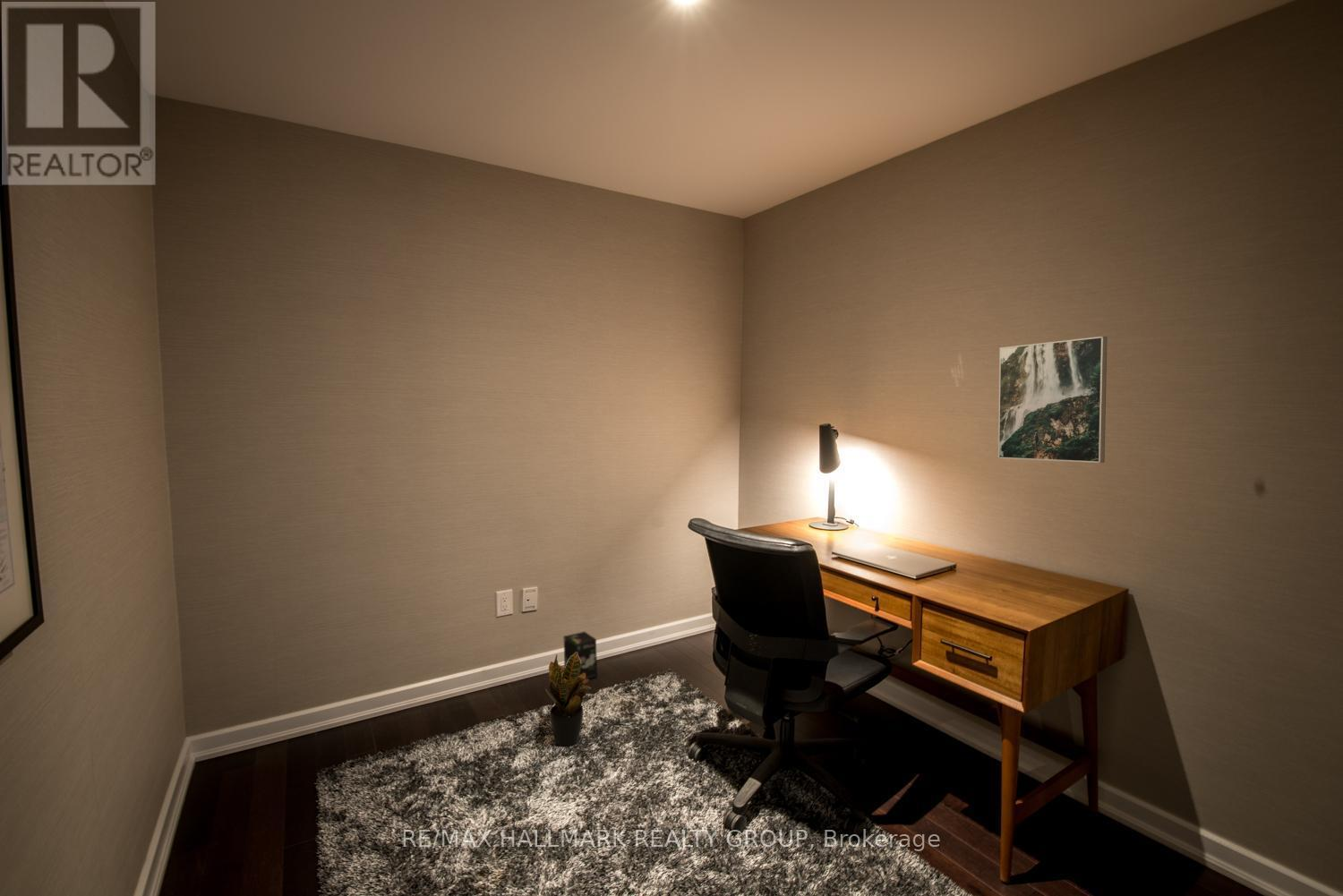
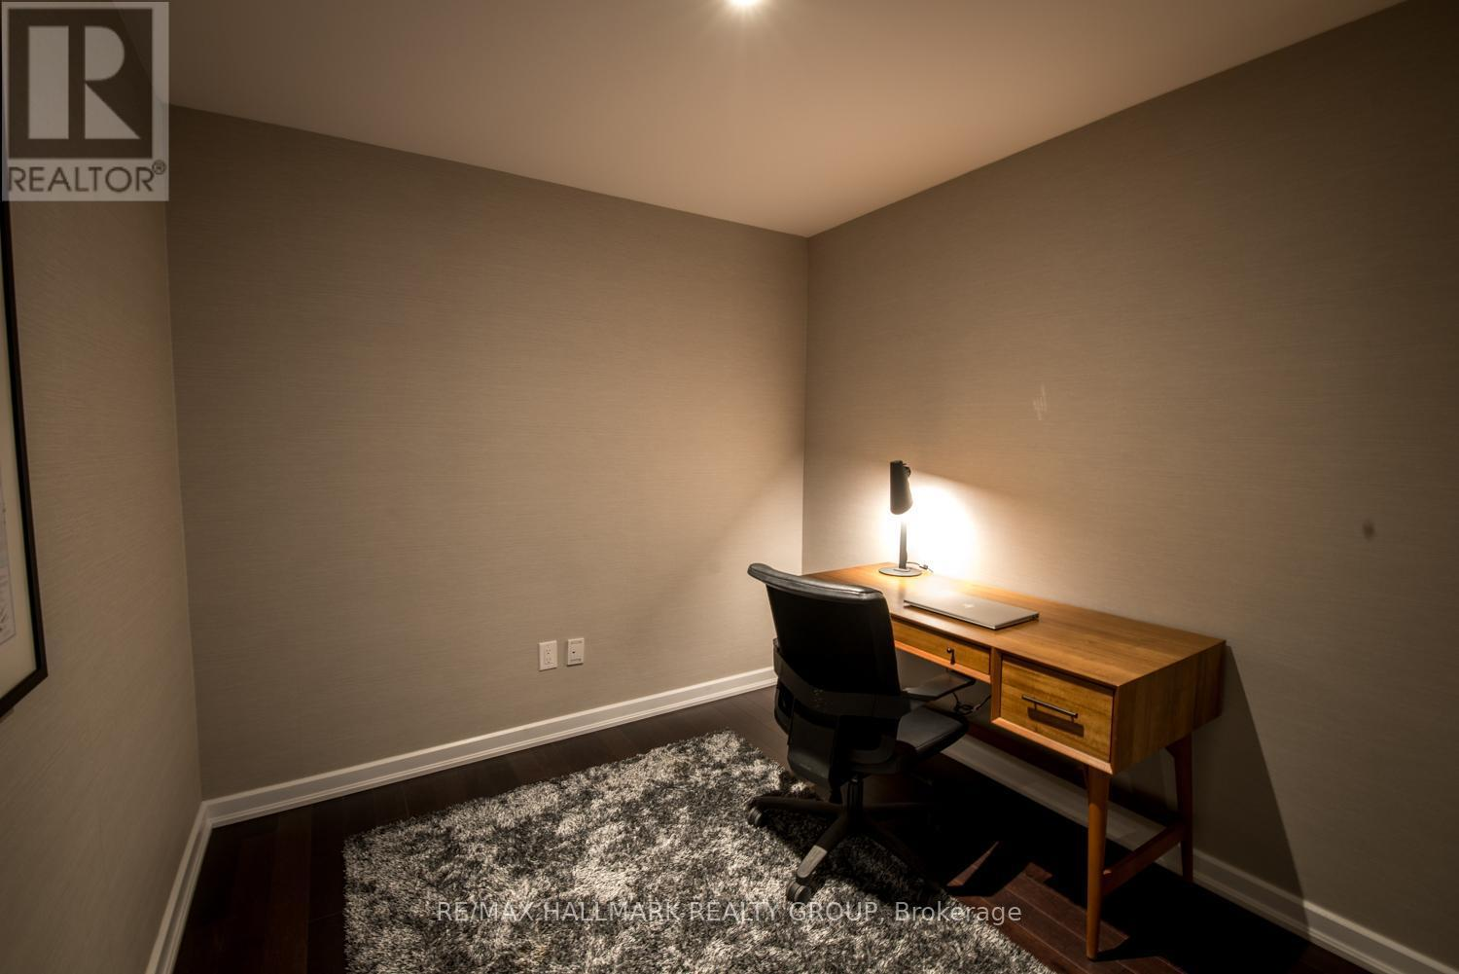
- box (580, 656)
- potted plant (568, 695)
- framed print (1048, 401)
